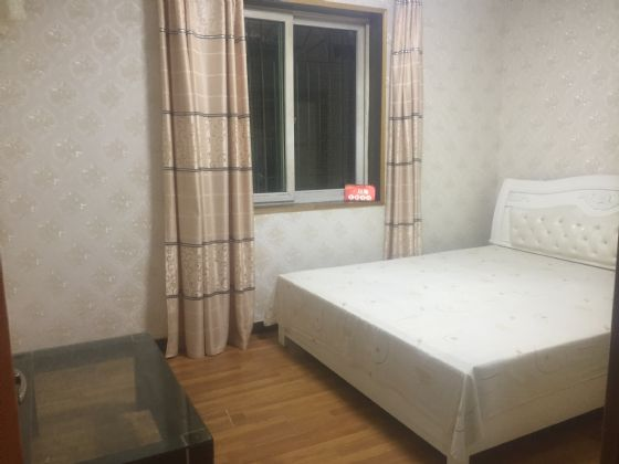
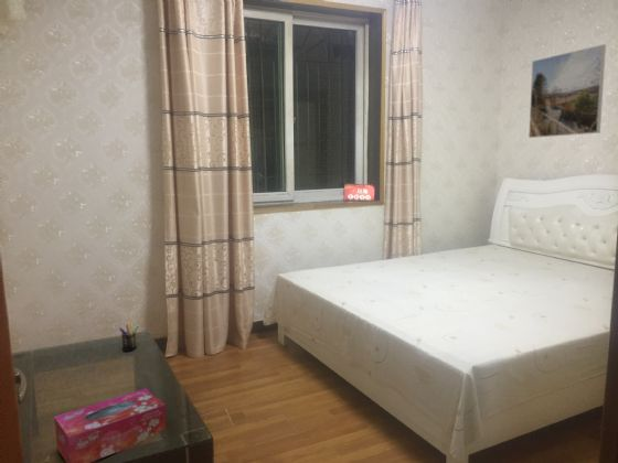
+ pen holder (130, 335)
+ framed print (564, 95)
+ tissue box (111, 424)
